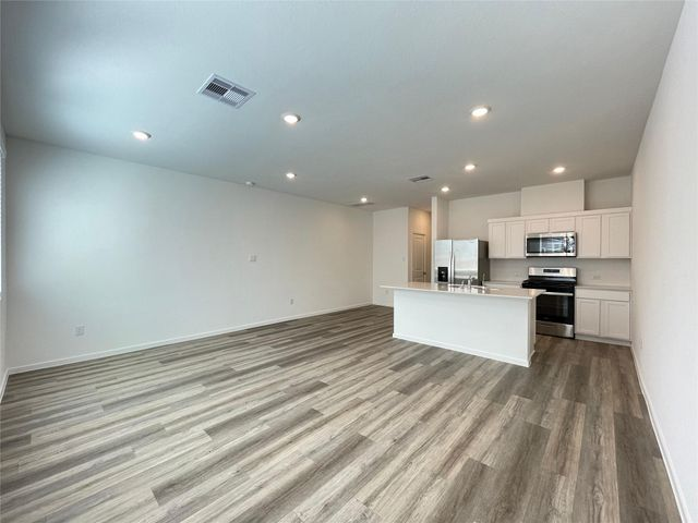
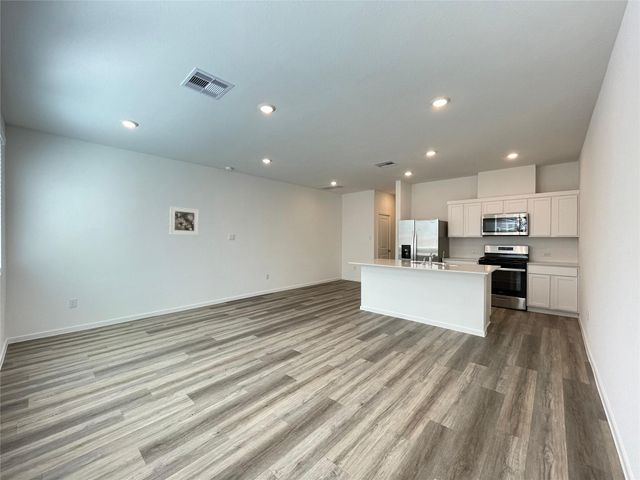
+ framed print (184, 221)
